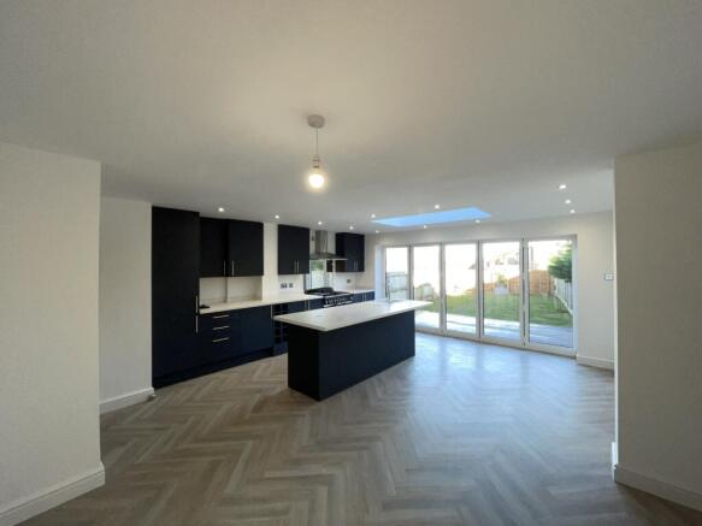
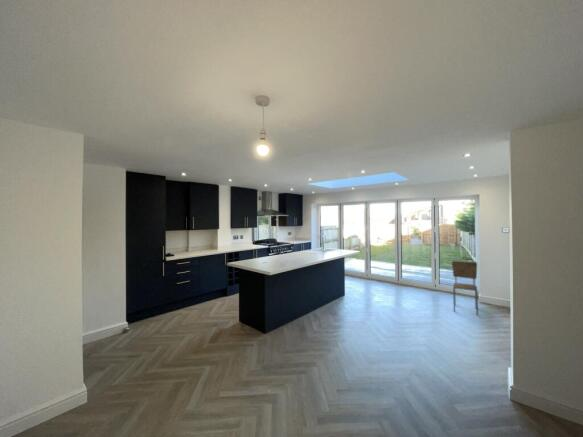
+ dining chair (464, 286)
